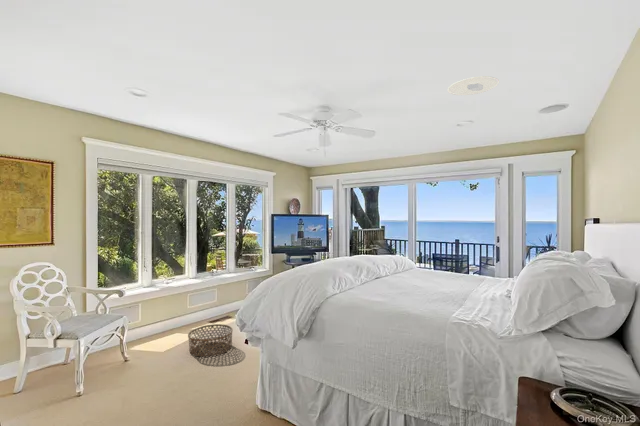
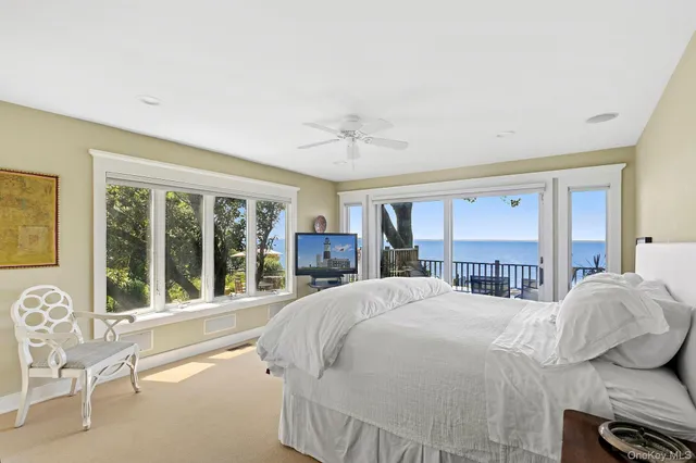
- basket (211, 340)
- recessed light (472, 84)
